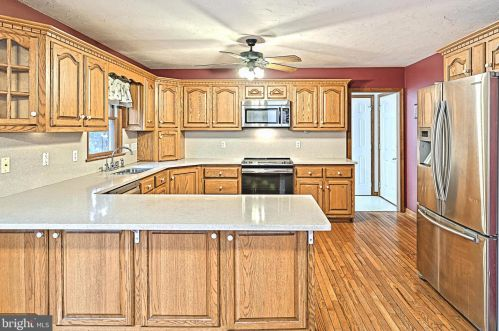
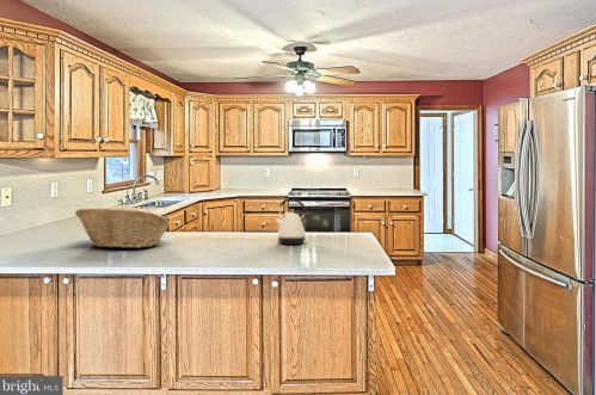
+ fruit basket (123, 226)
+ kettle (290, 220)
